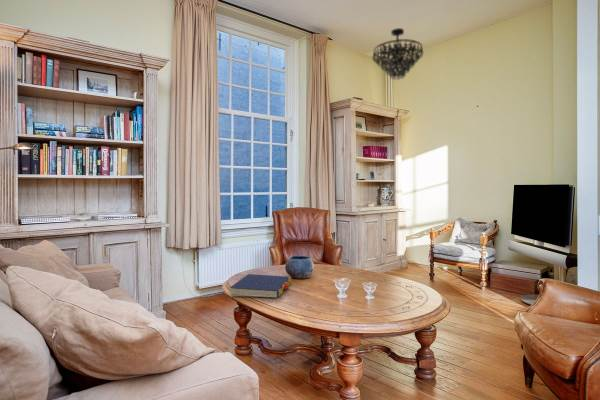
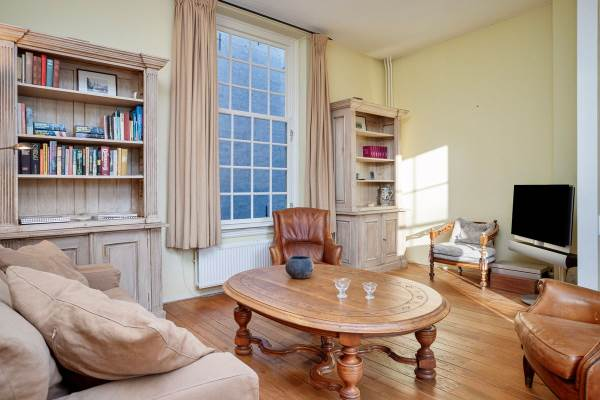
- book (263, 284)
- chandelier (397, 54)
